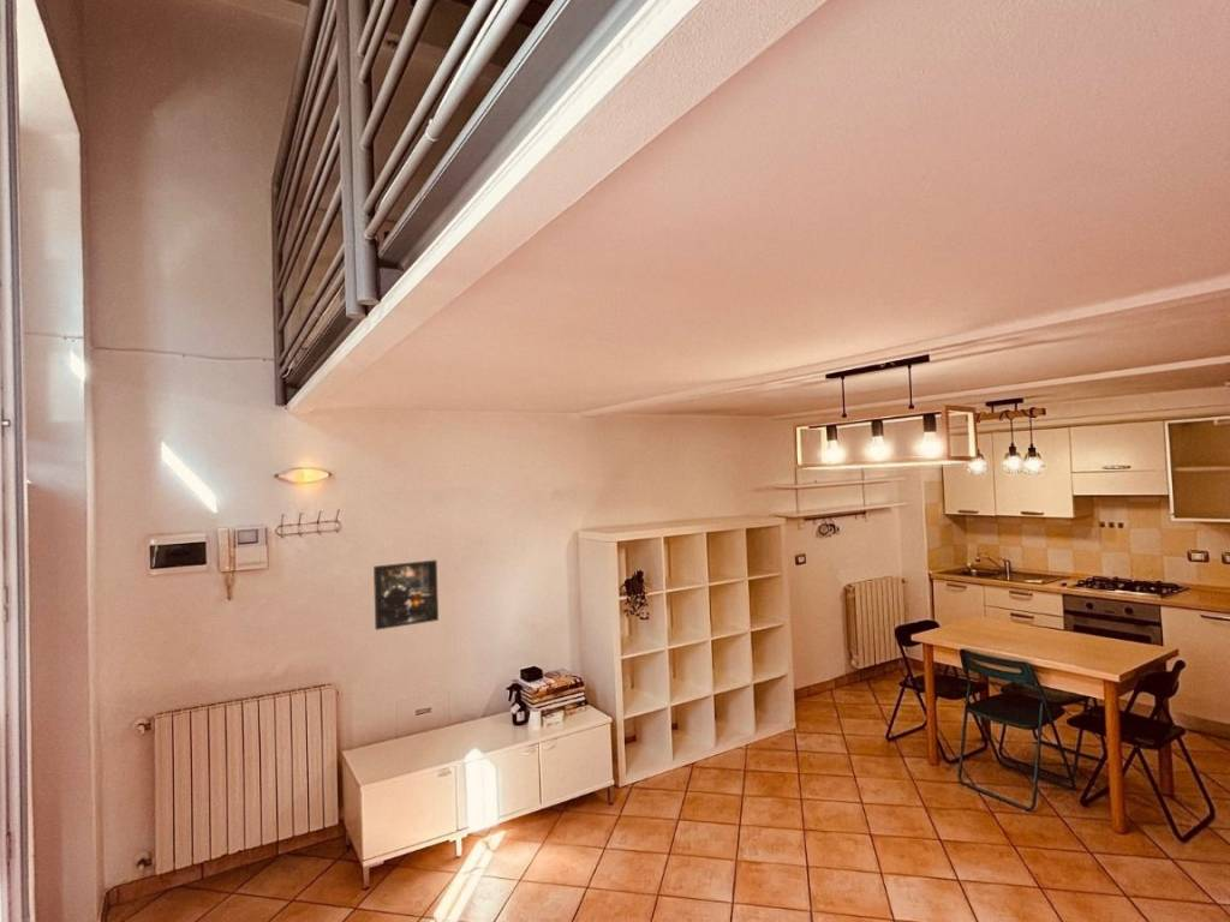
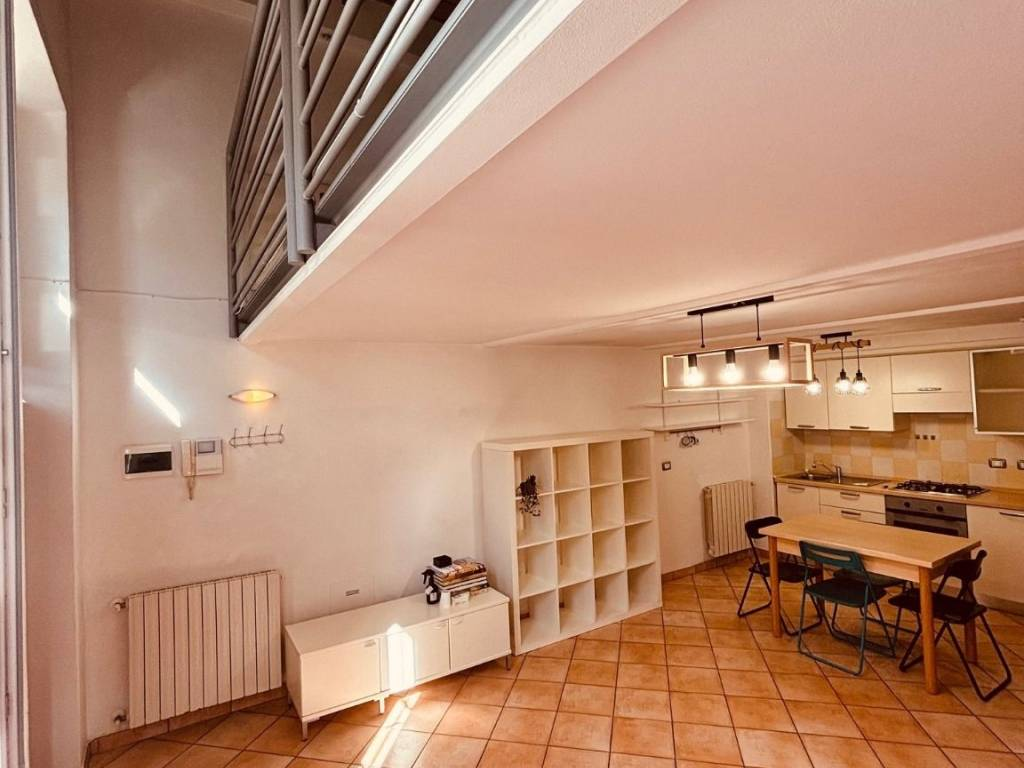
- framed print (406, 593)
